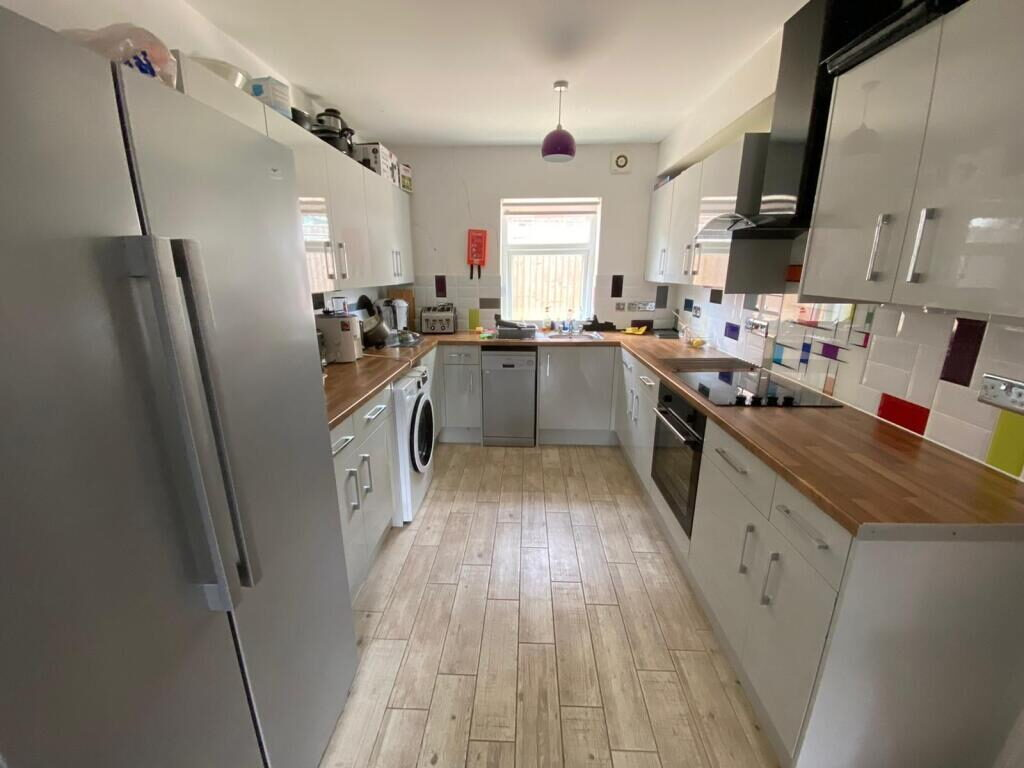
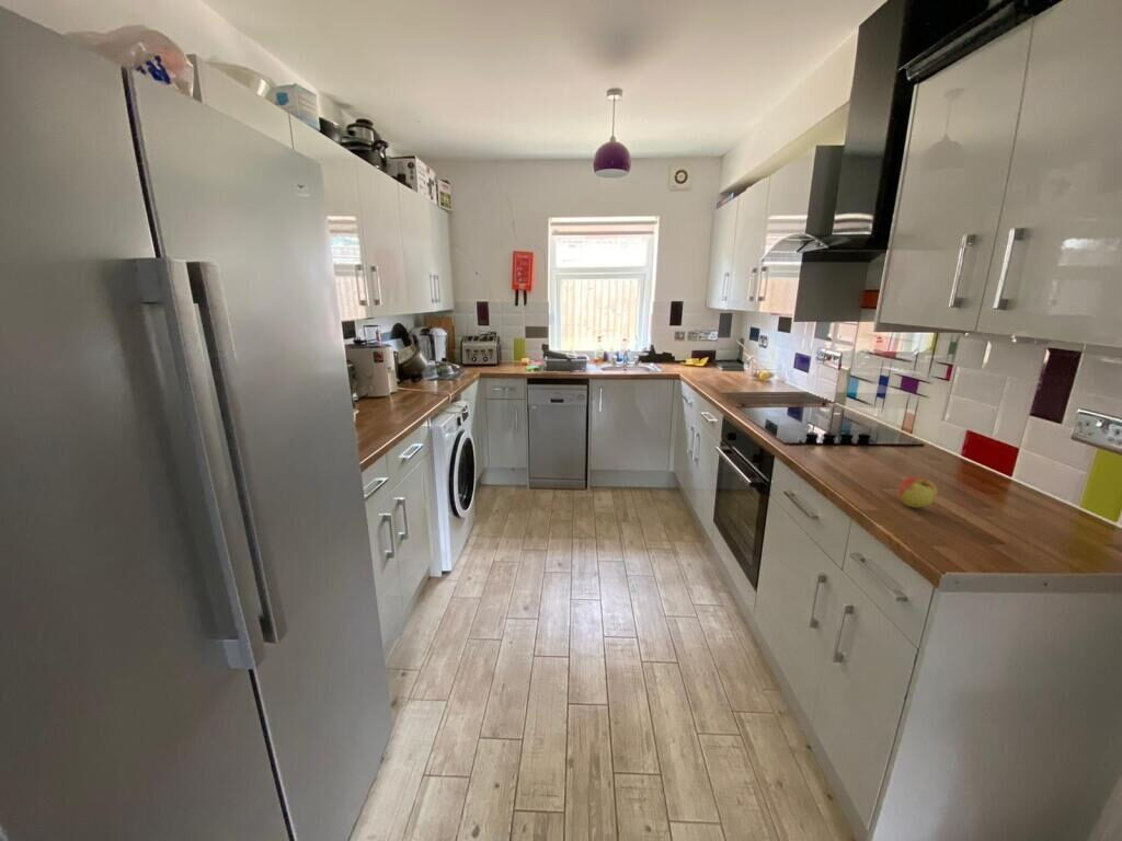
+ apple (917, 493)
